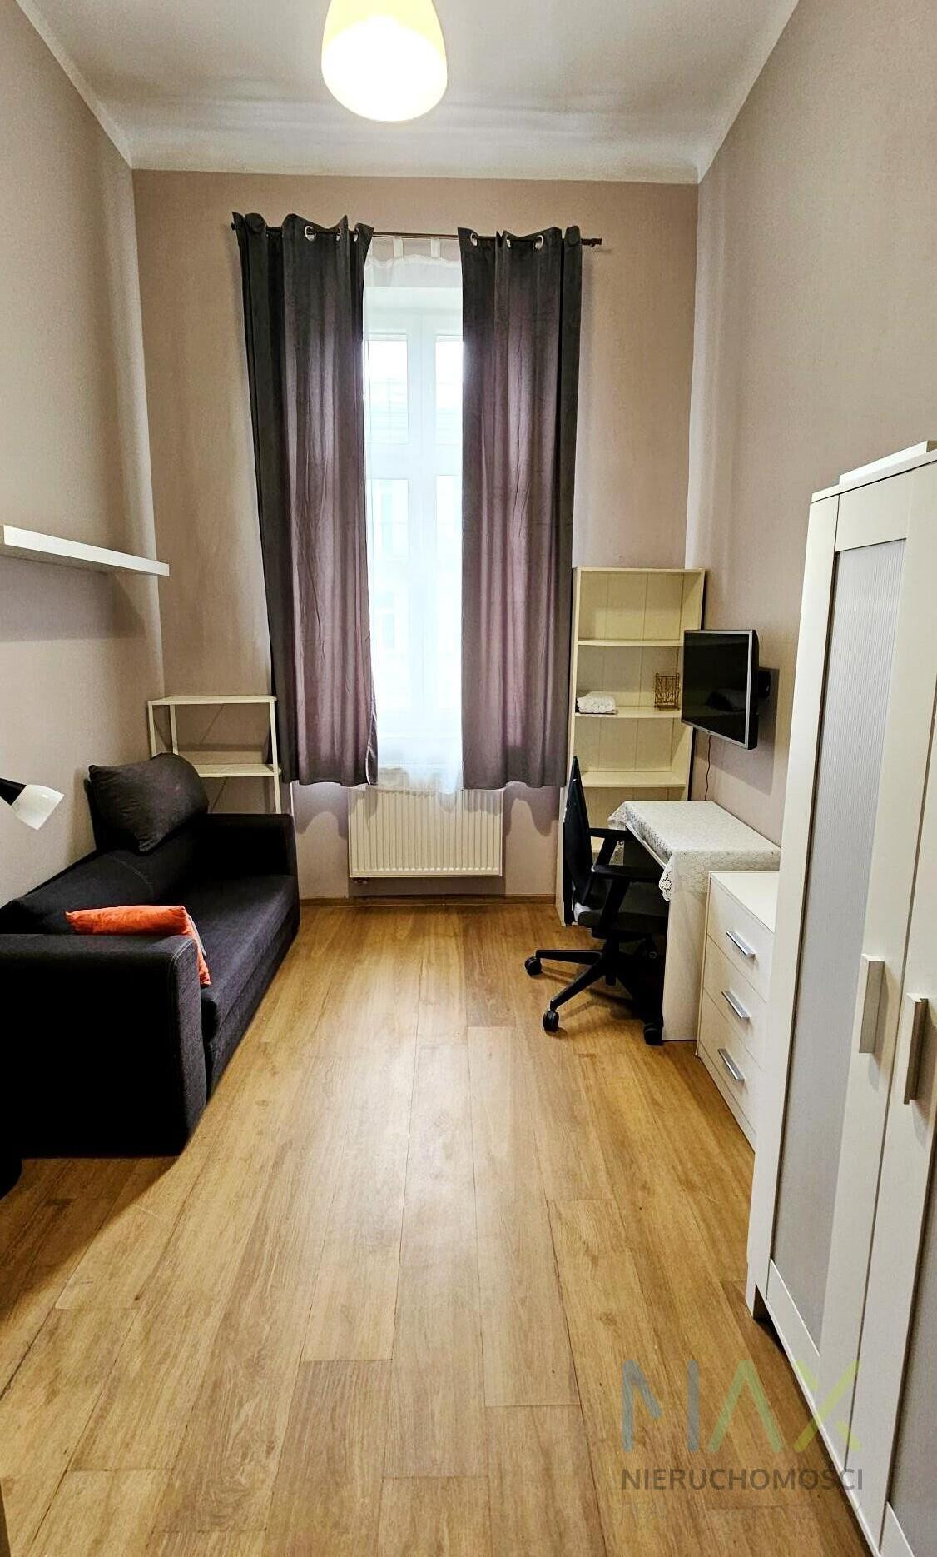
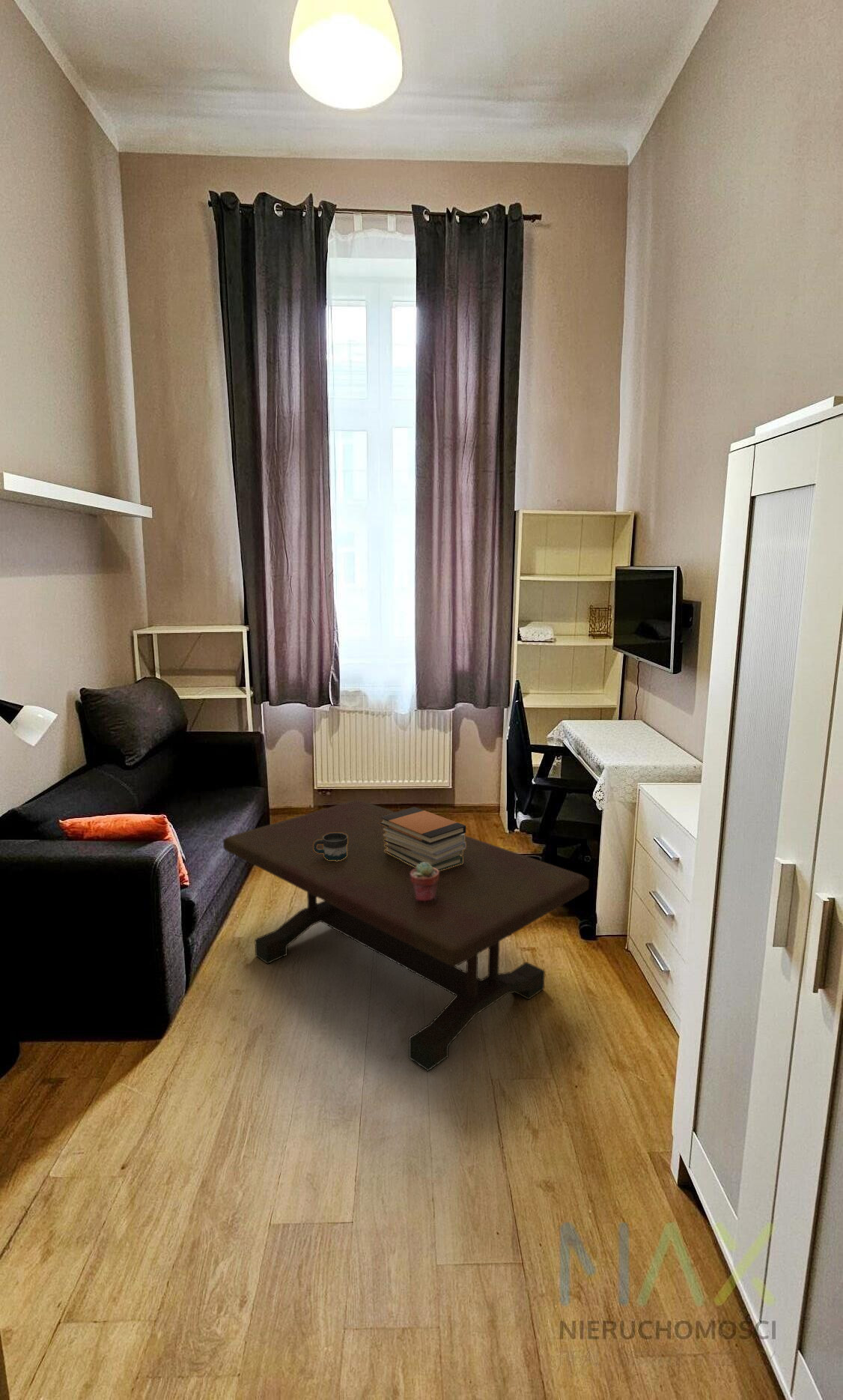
+ potted succulent (424, 879)
+ coffee table (394, 915)
+ mug (332, 847)
+ book stack (423, 838)
